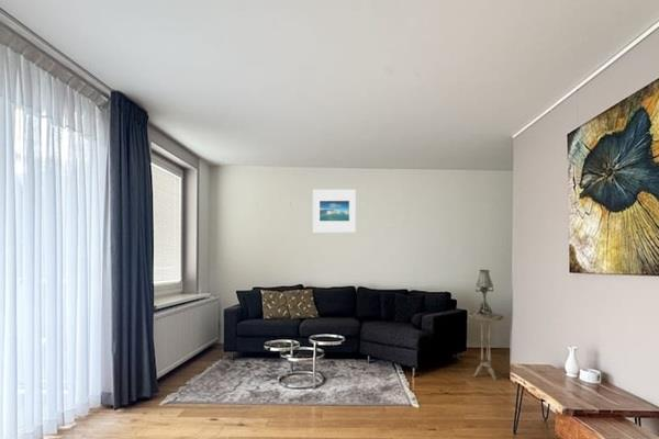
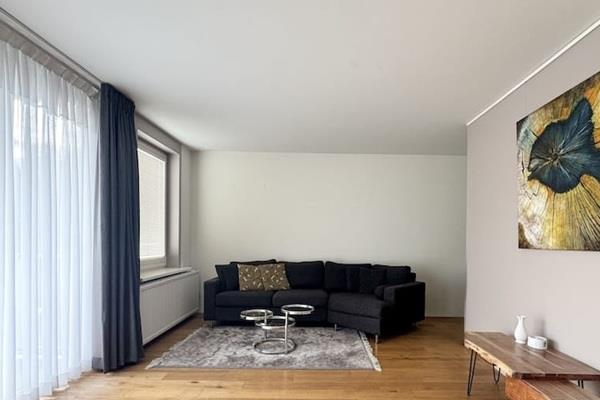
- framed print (334, 211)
- table lamp (484, 292)
- side table (487, 346)
